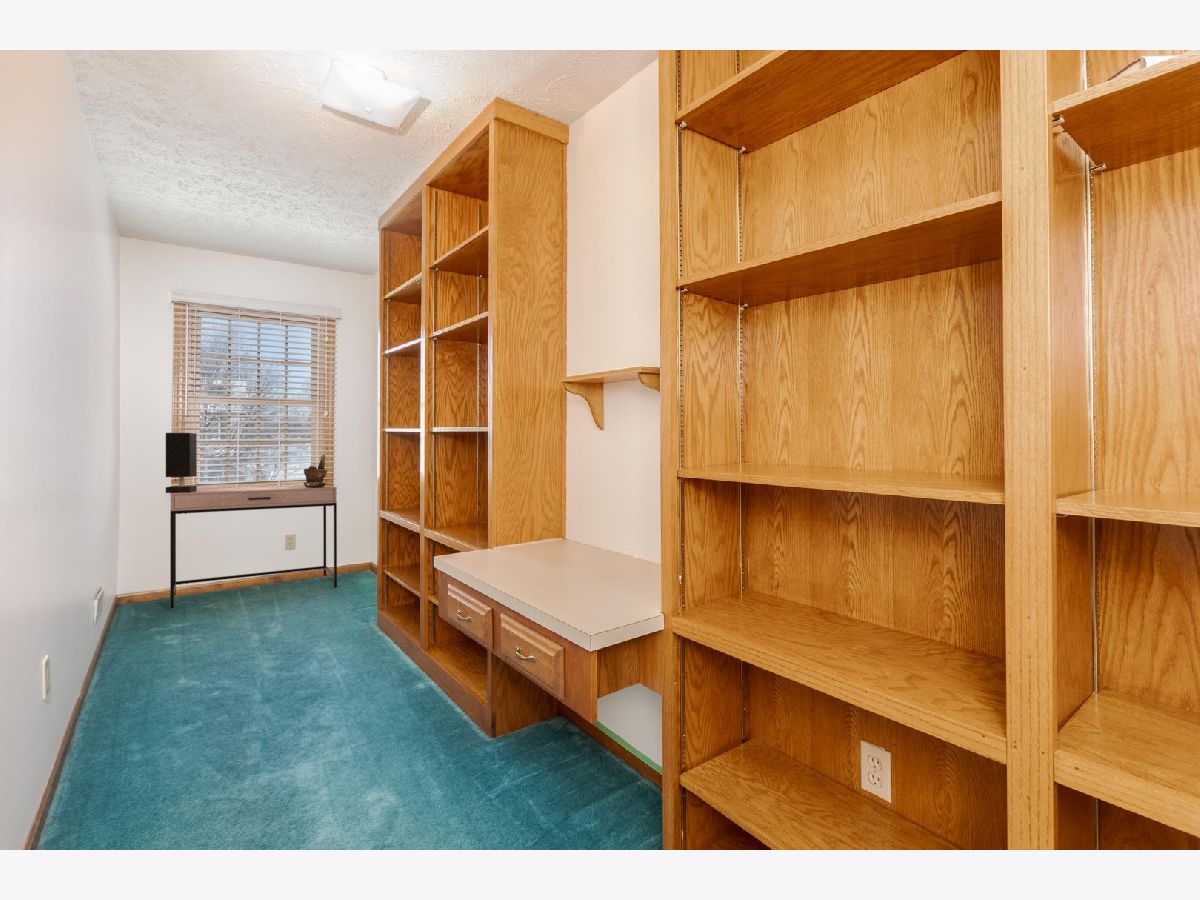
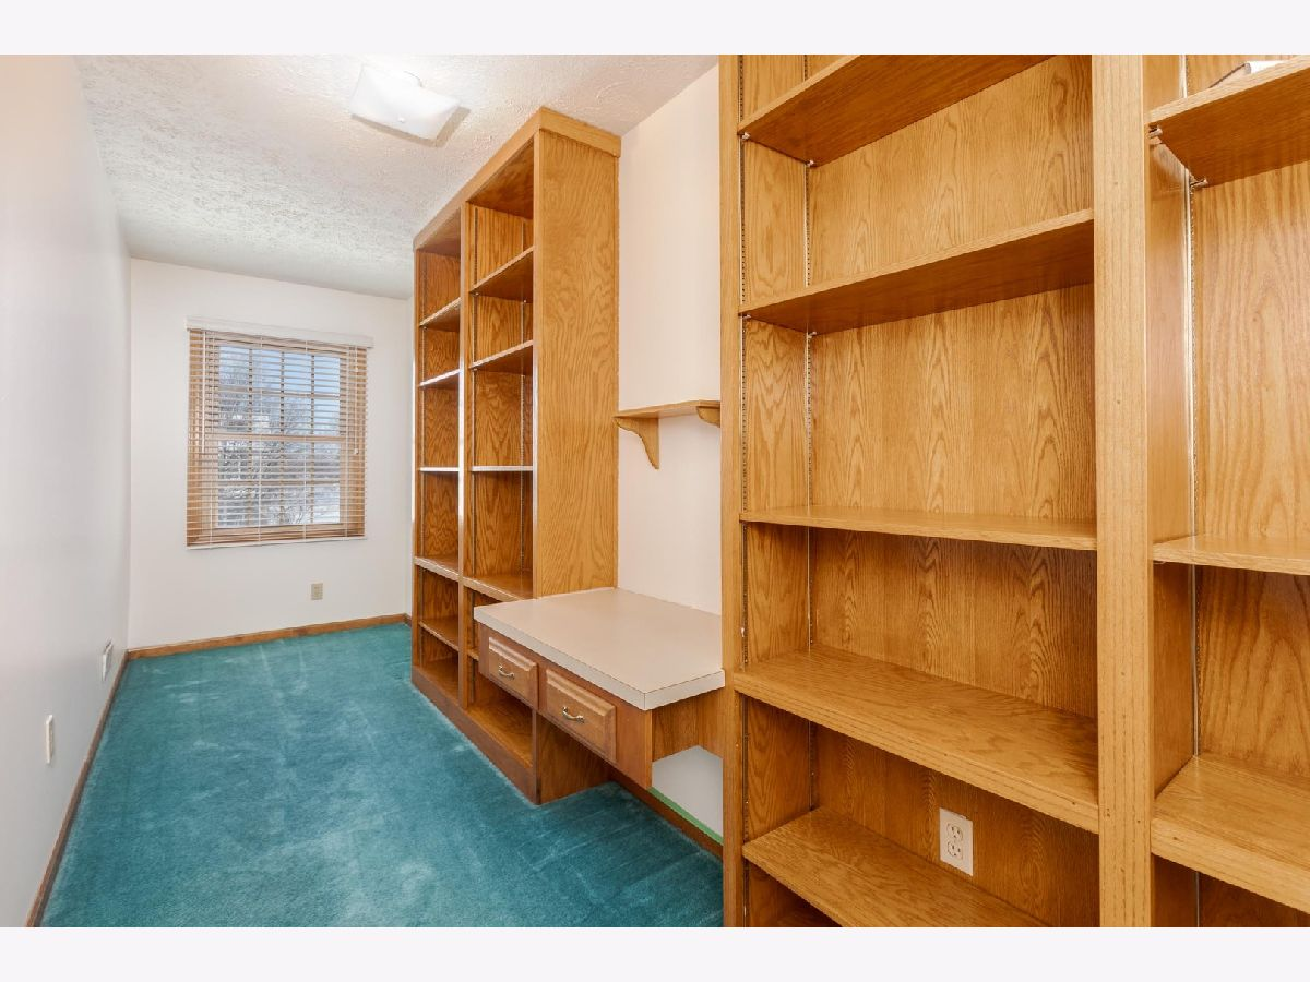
- potted plant (315, 470)
- table lamp (181, 462)
- desk (256, 509)
